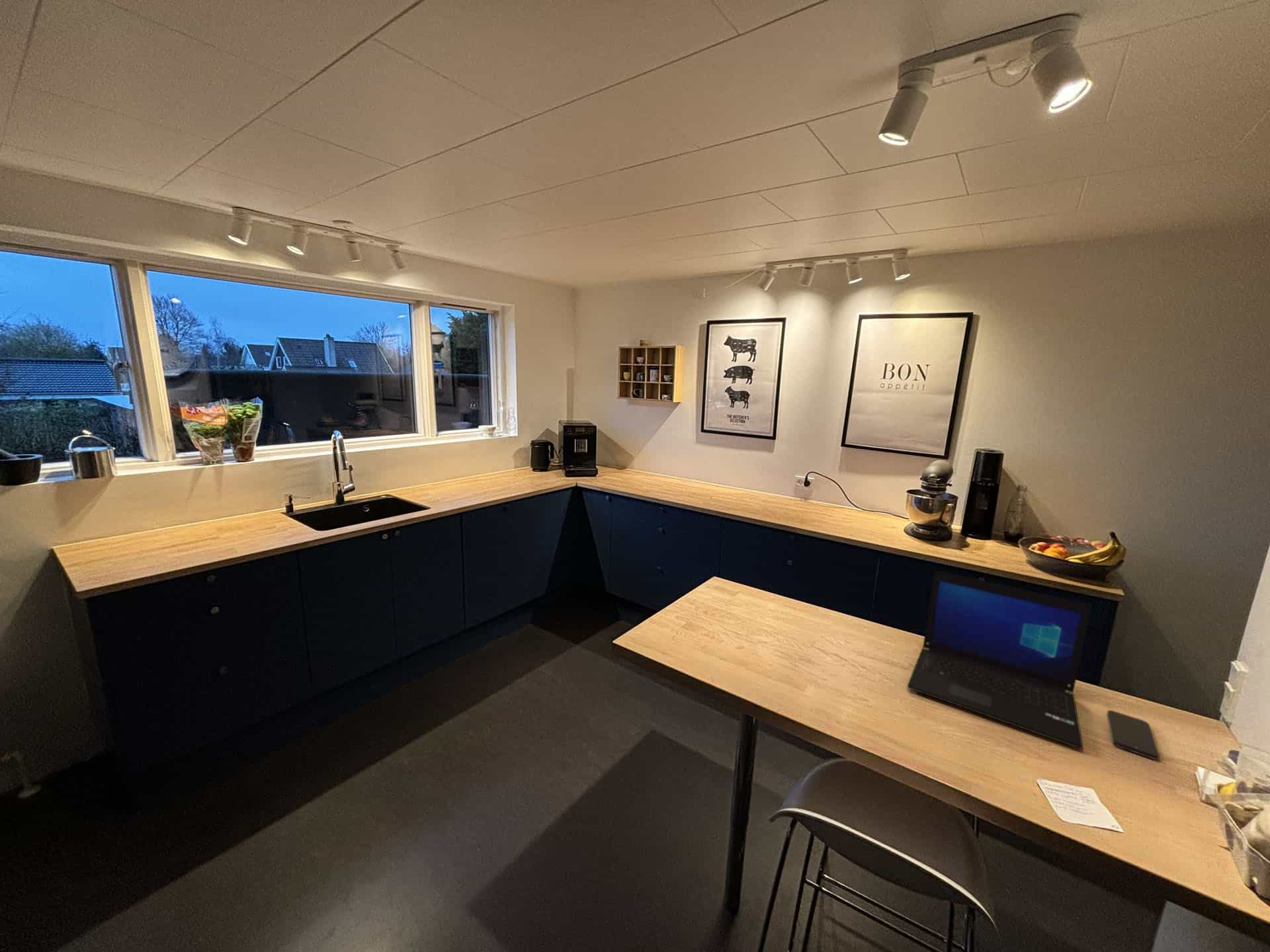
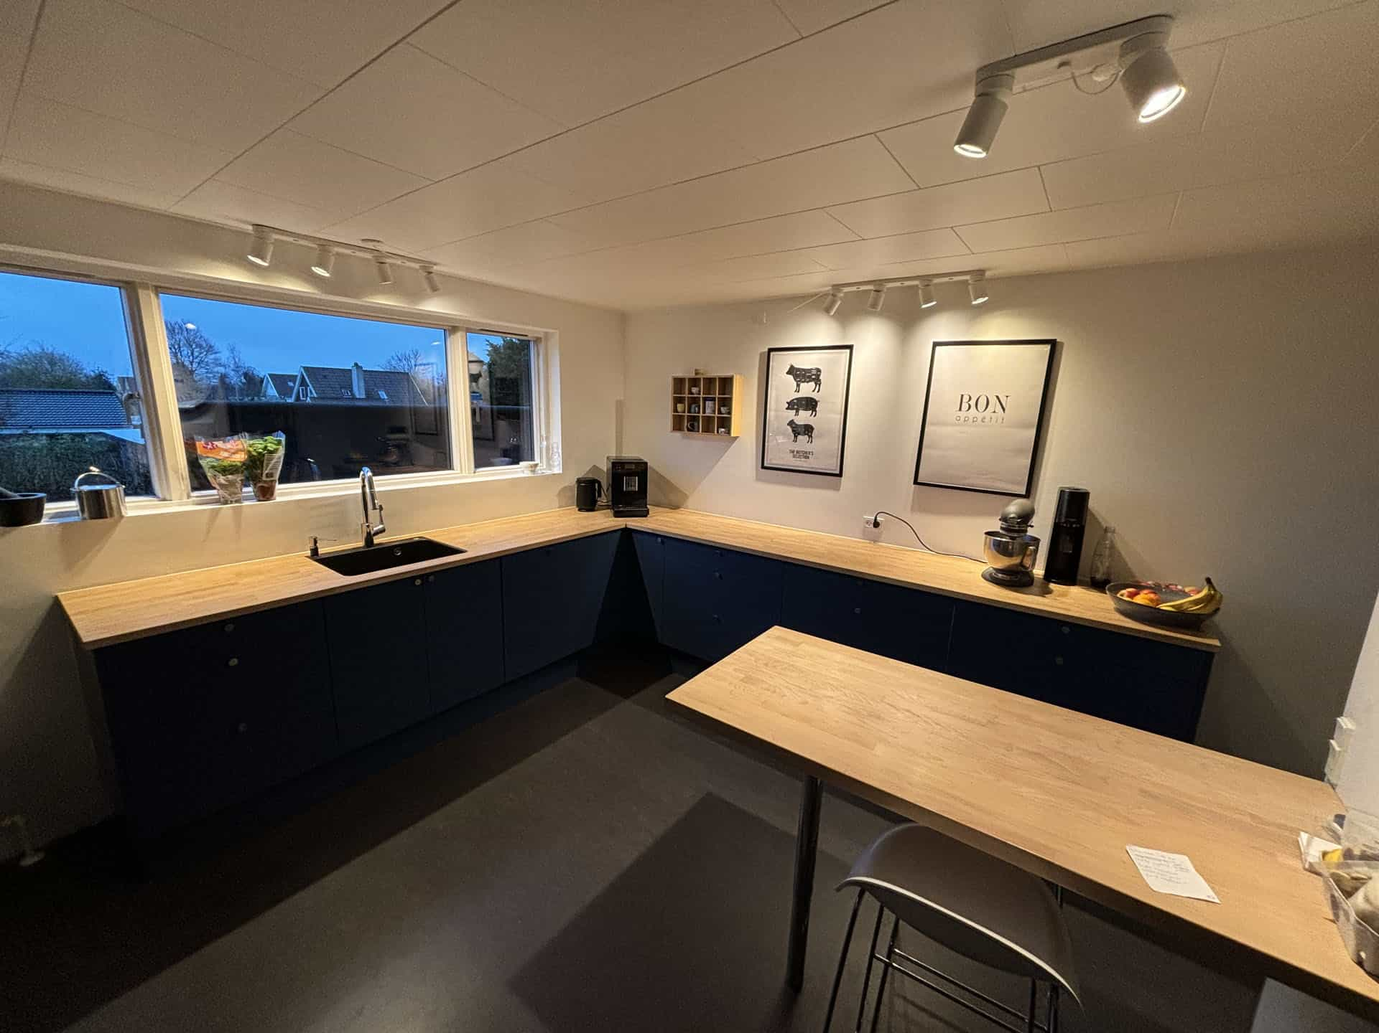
- smartphone (1132, 733)
- laptop (997, 647)
